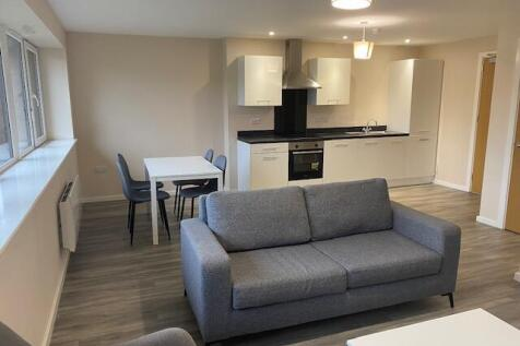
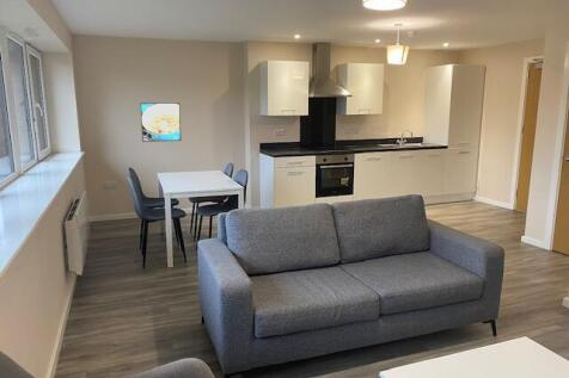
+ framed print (160, 122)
